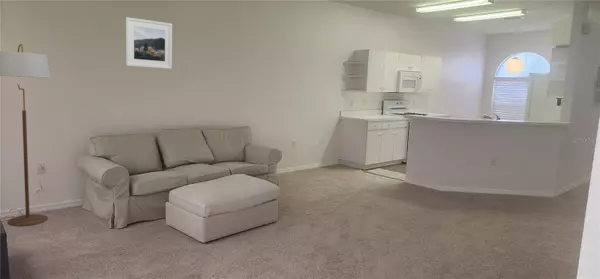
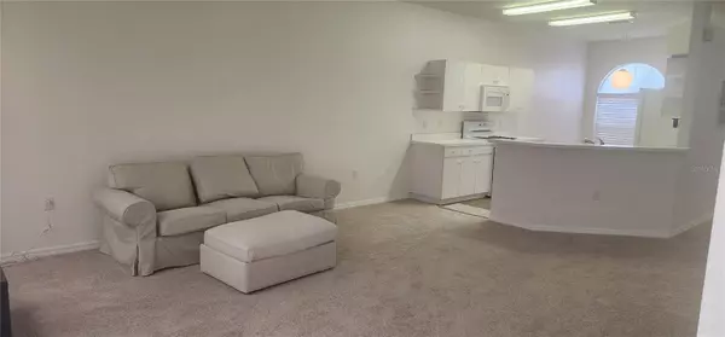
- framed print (149, 44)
- floor lamp (24, 134)
